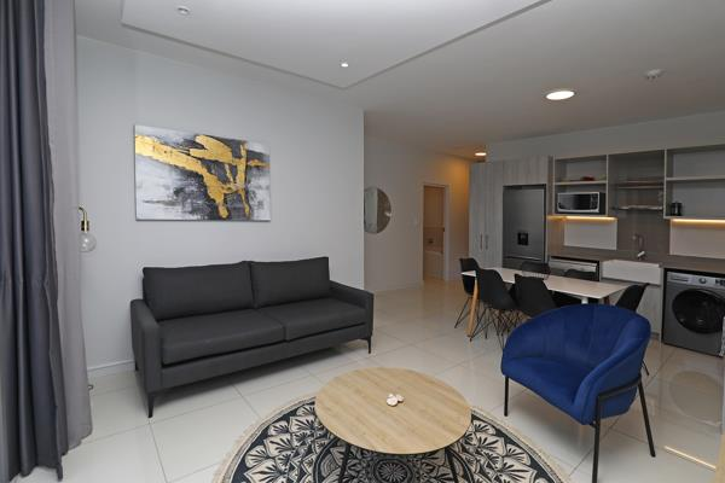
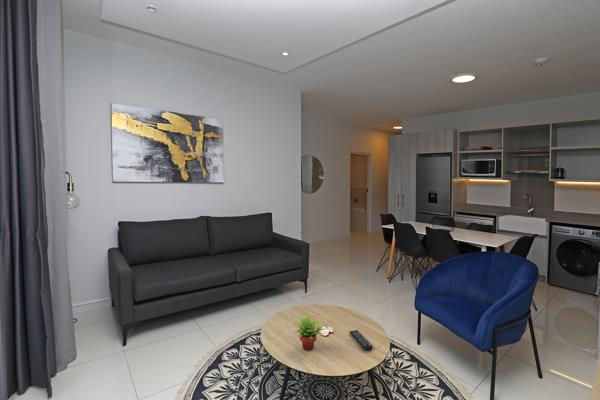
+ succulent plant (309, 333)
+ remote control (360, 339)
